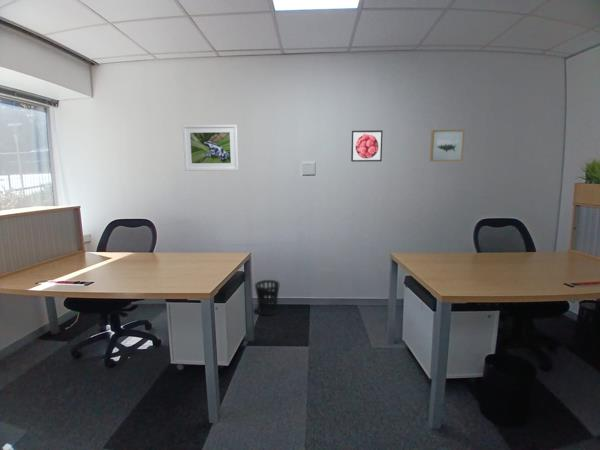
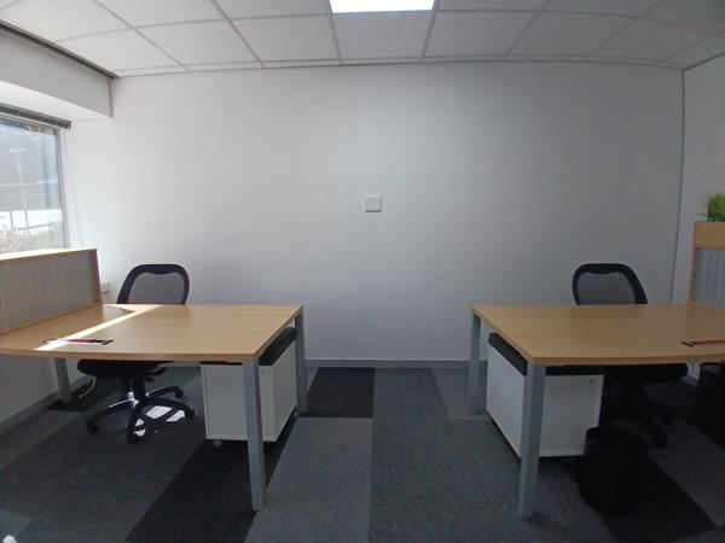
- wastebasket (267, 297)
- wall art (446, 145)
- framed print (366, 146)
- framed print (210, 148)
